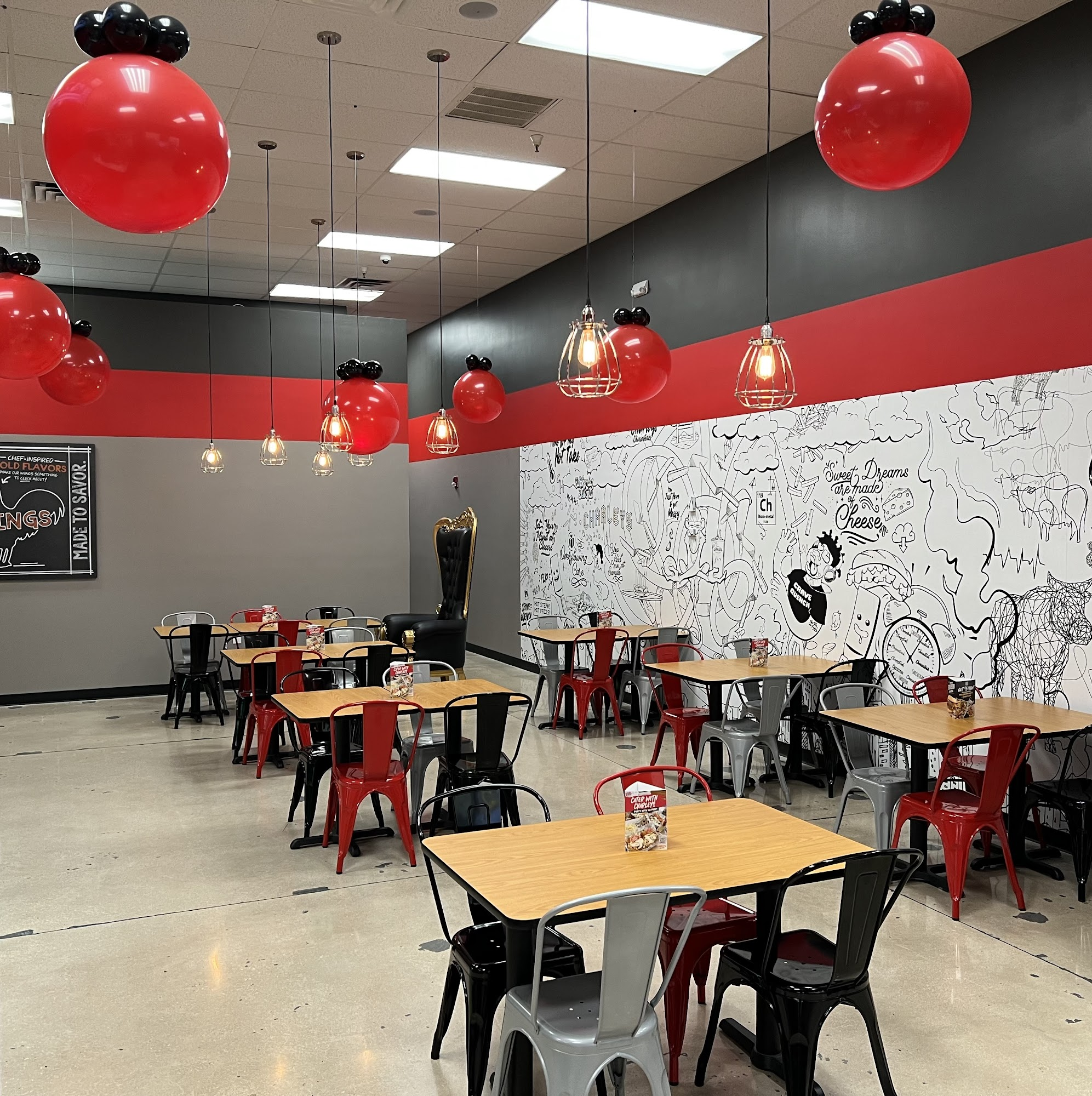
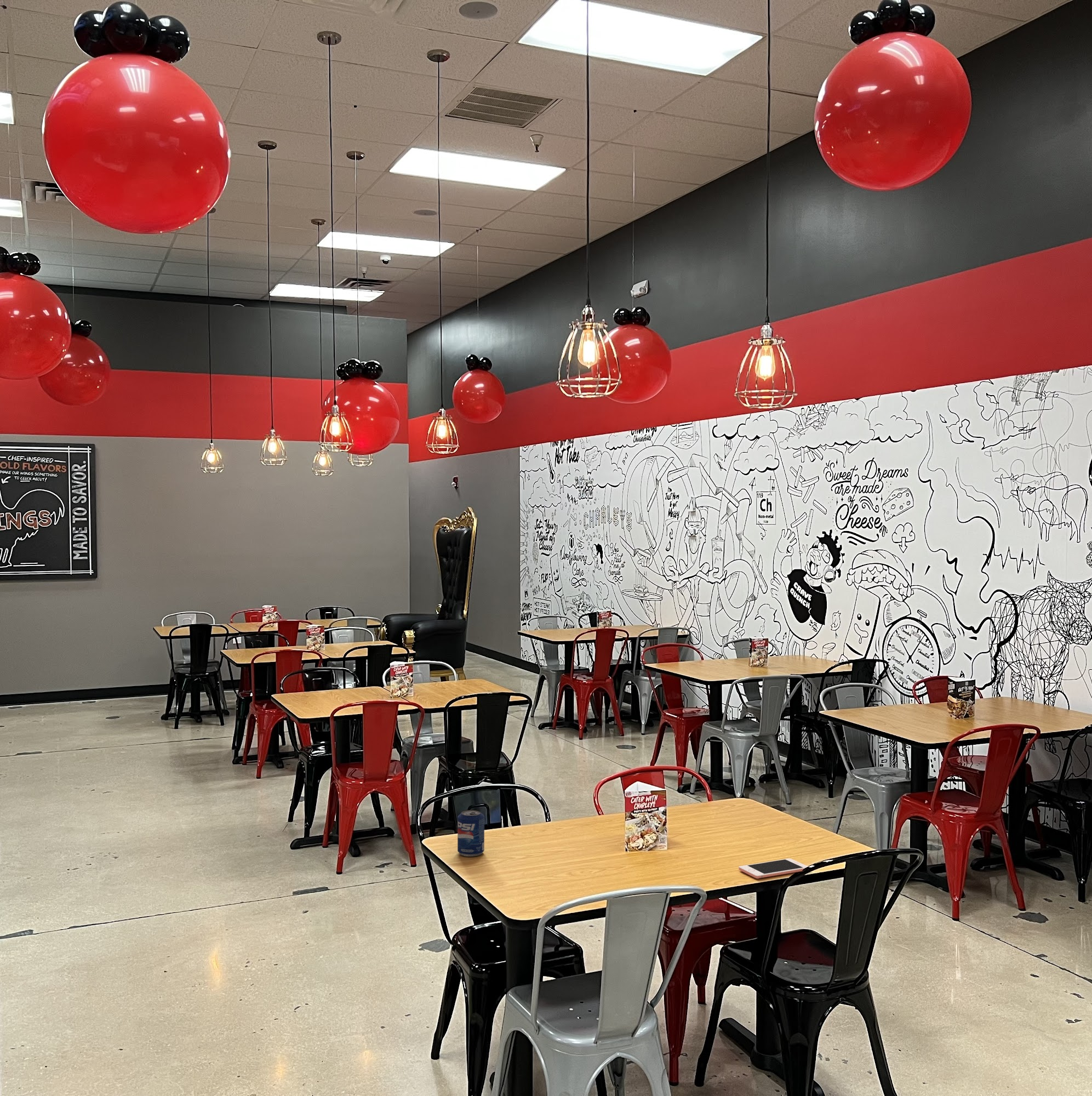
+ beverage can (471, 832)
+ cell phone (774, 868)
